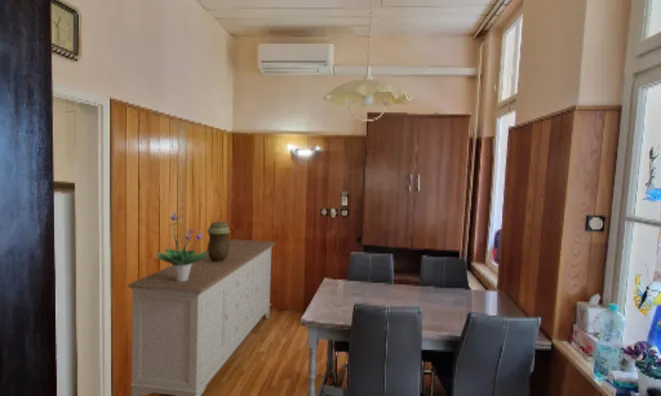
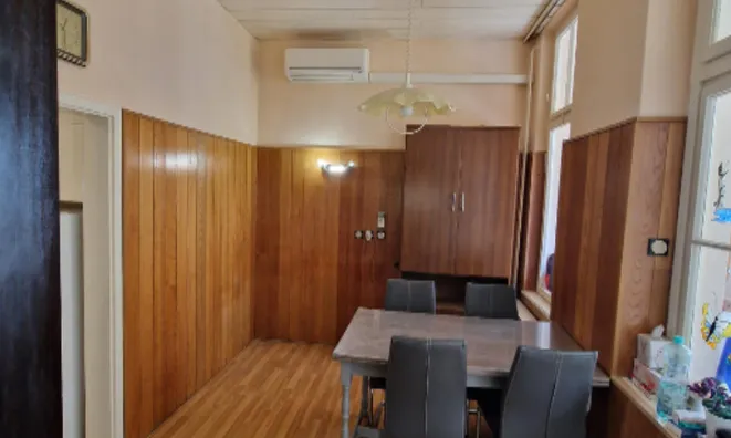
- potted plant (184, 246)
- sideboard (219, 304)
- decorative urn (218, 241)
